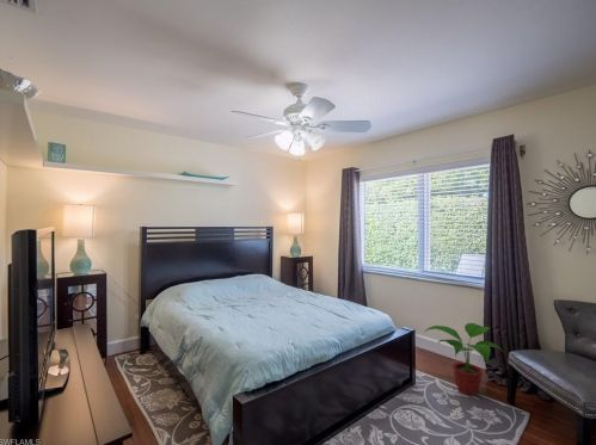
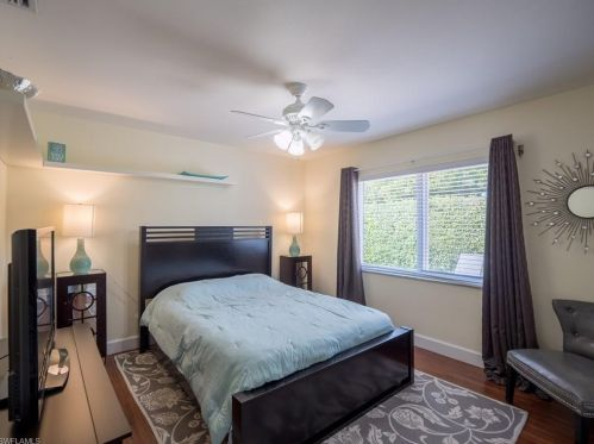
- potted plant (465, 356)
